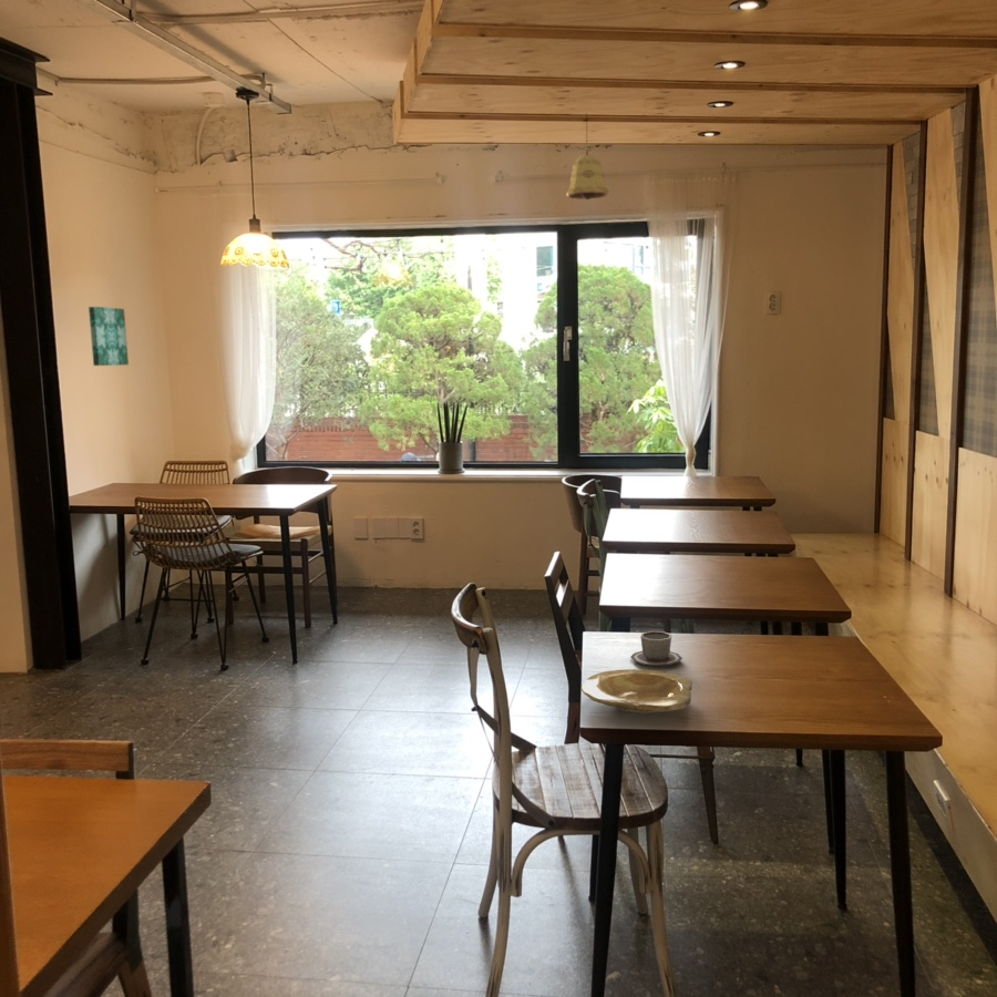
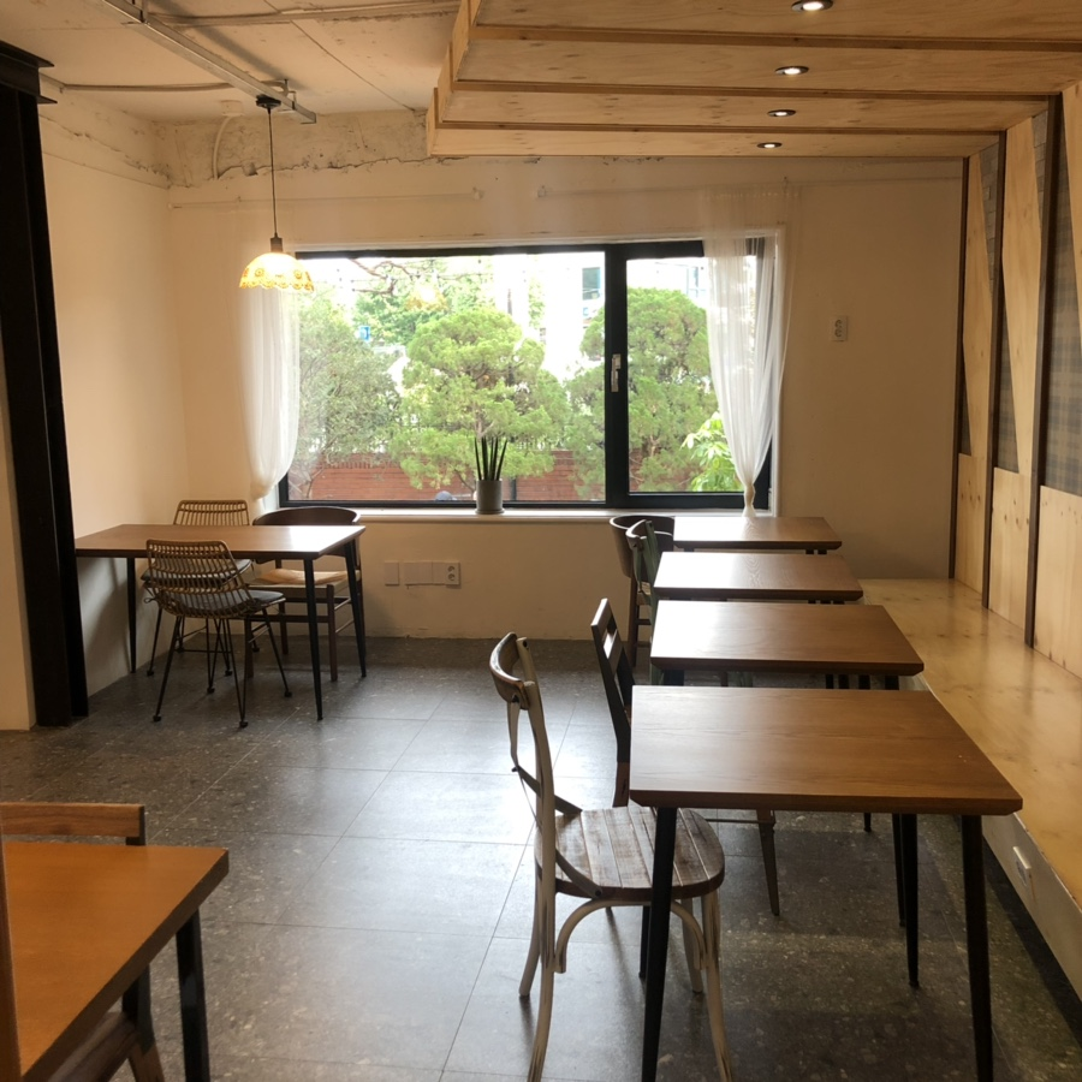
- wall art (109, 336)
- plate (638, 693)
- pendant light (586, 156)
- cup (656, 647)
